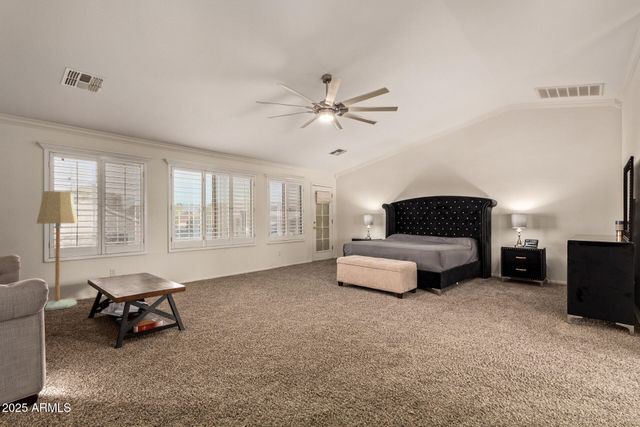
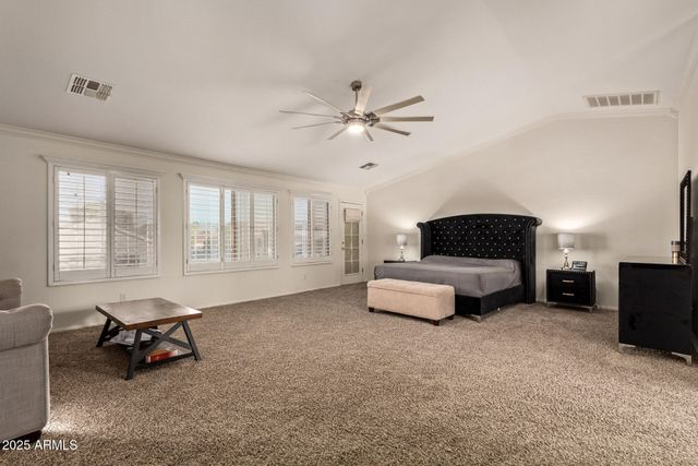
- floor lamp (57, 248)
